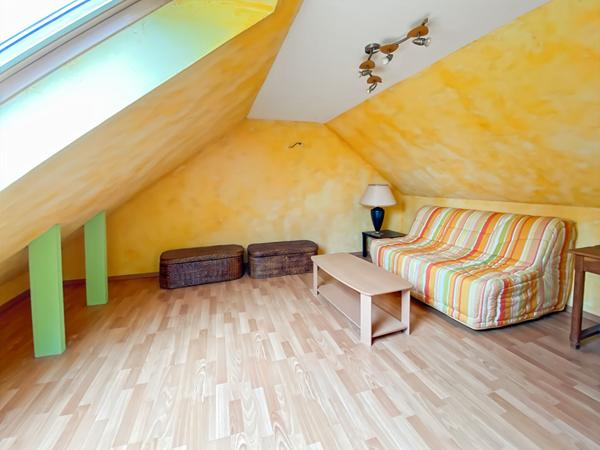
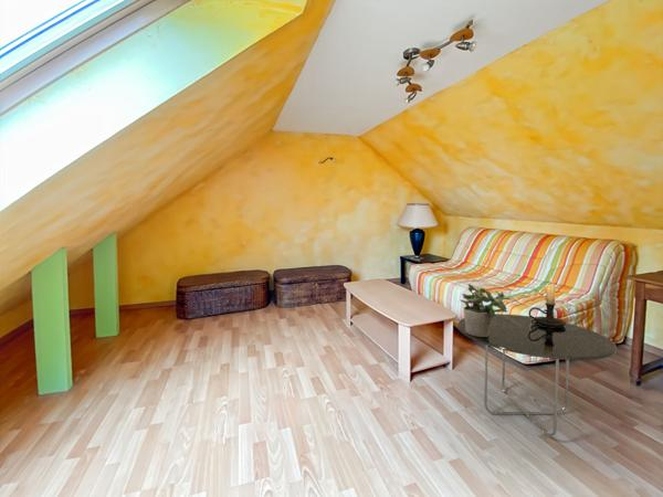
+ potted plant (483, 309)
+ candle holder (546, 299)
+ side table (527, 355)
